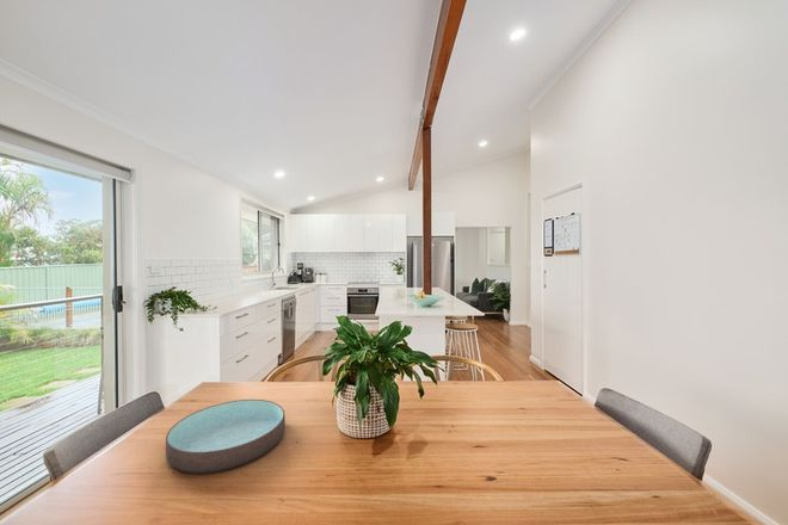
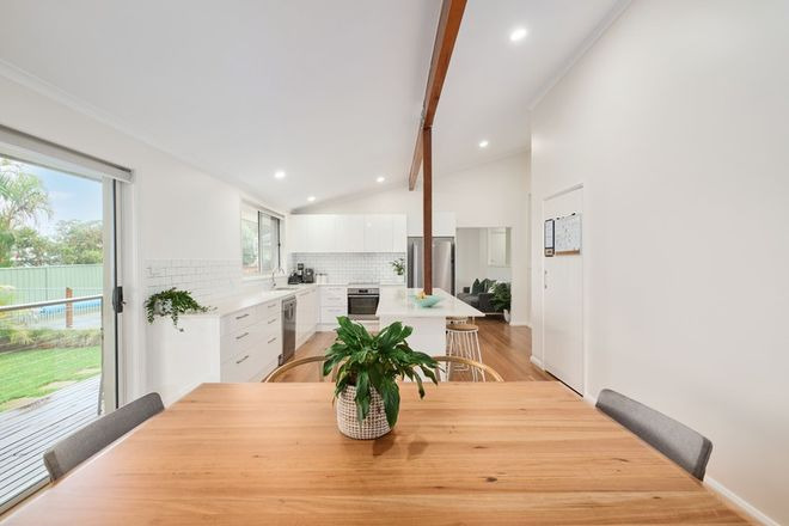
- bowl (229, 431)
